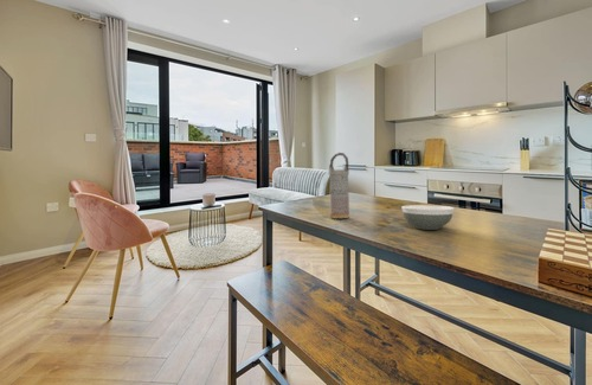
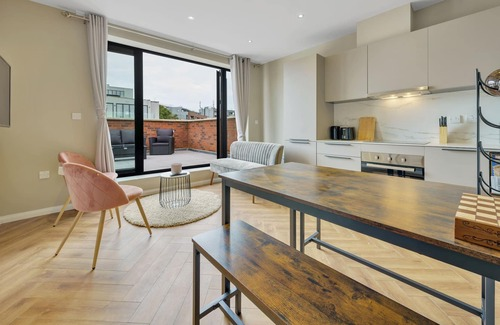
- bowl (426, 217)
- vase (339, 185)
